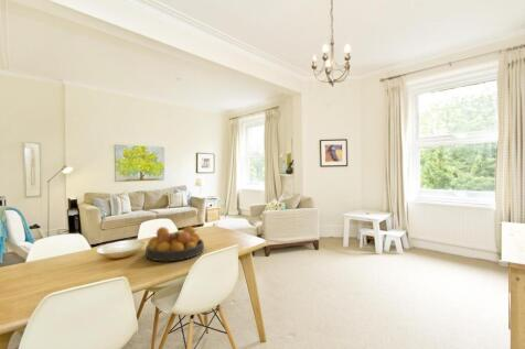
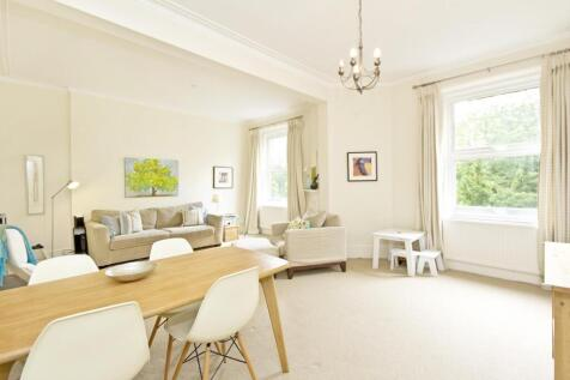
- fruit bowl (175, 239)
